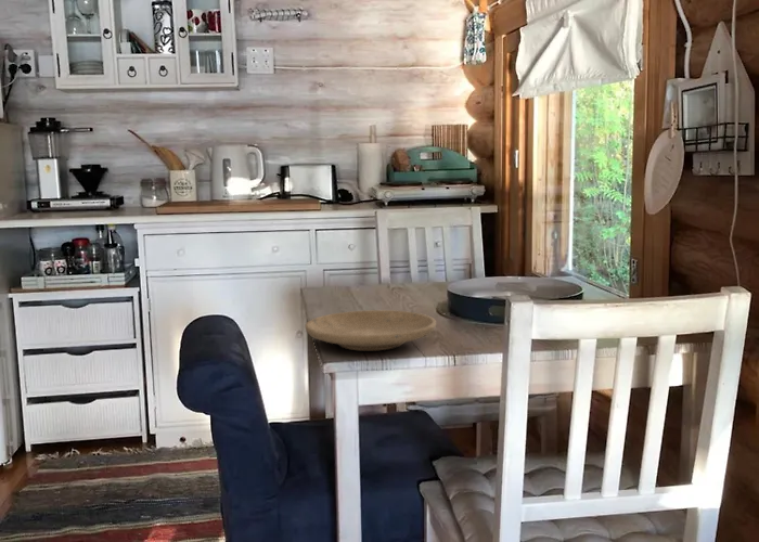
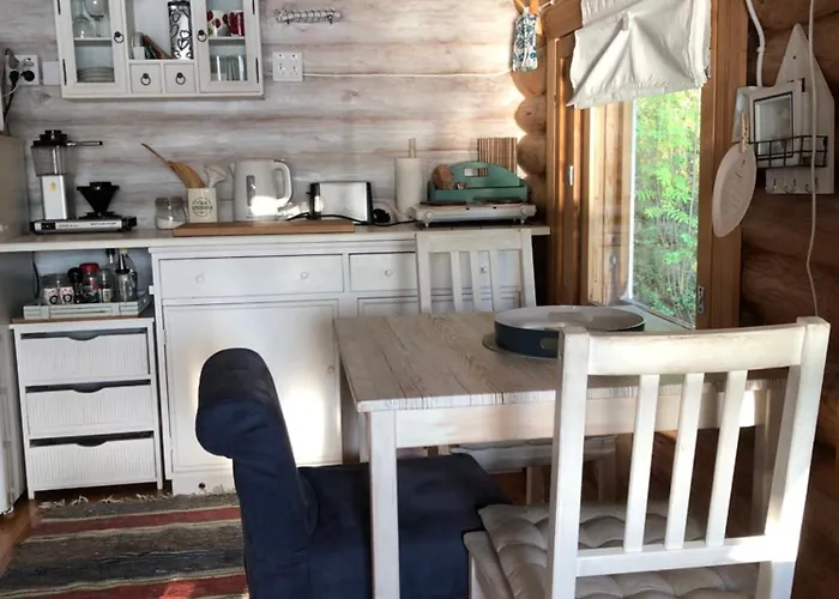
- plate (371, 332)
